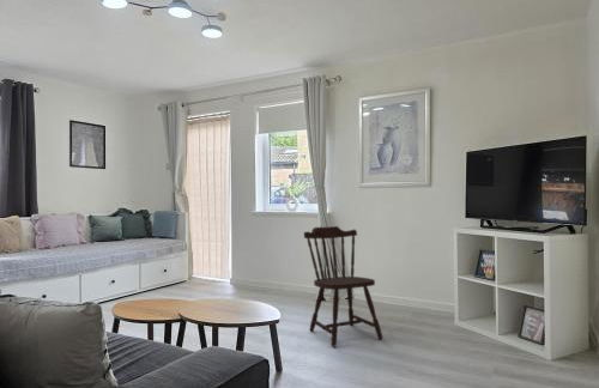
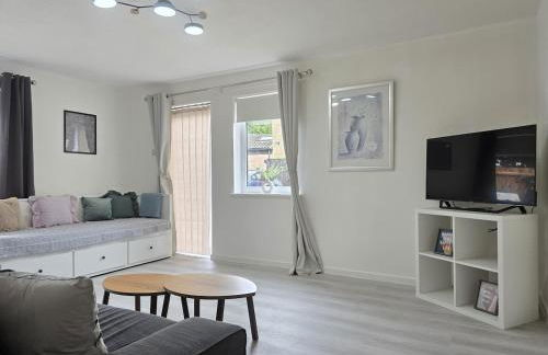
- chair (343, 281)
